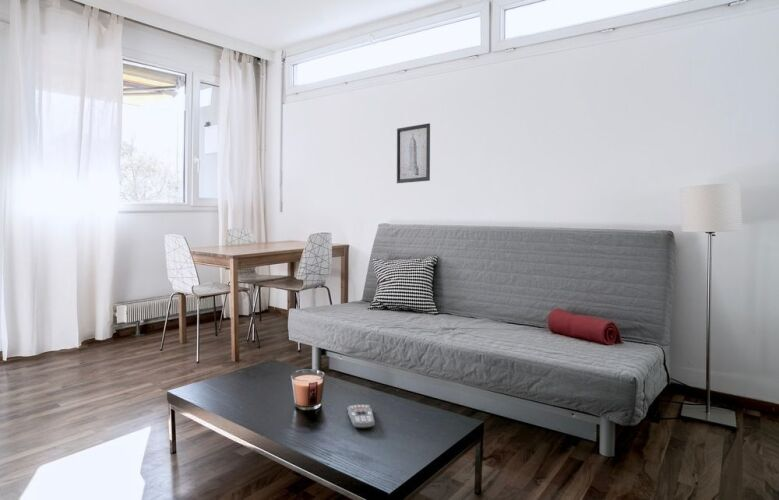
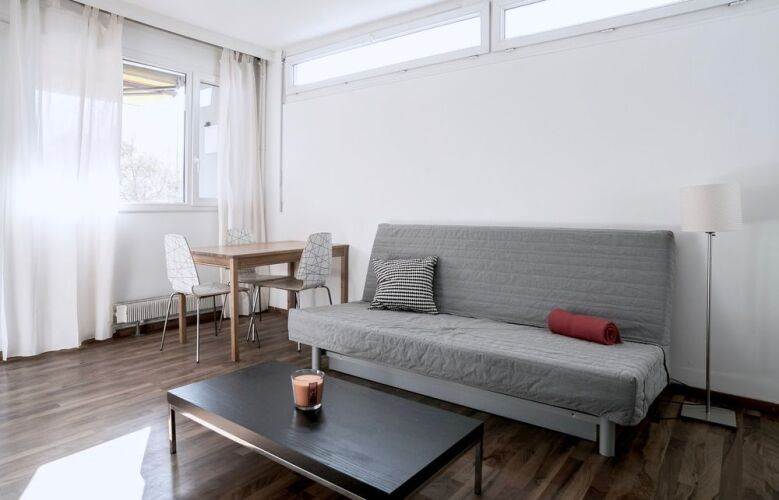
- wall art (413, 154)
- remote control (361, 416)
